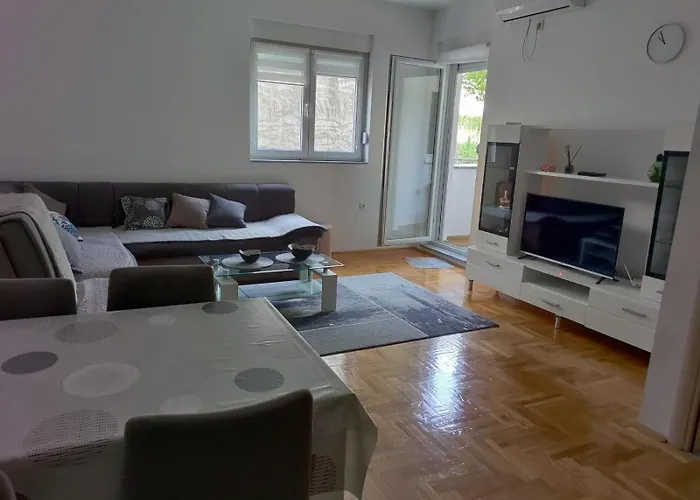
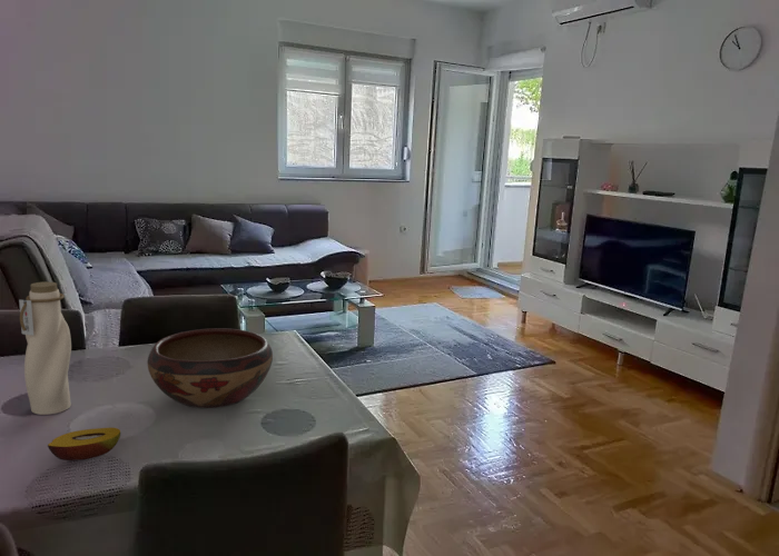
+ water bottle (46, 348)
+ decorative bowl (211, 369)
+ fruit (85, 445)
